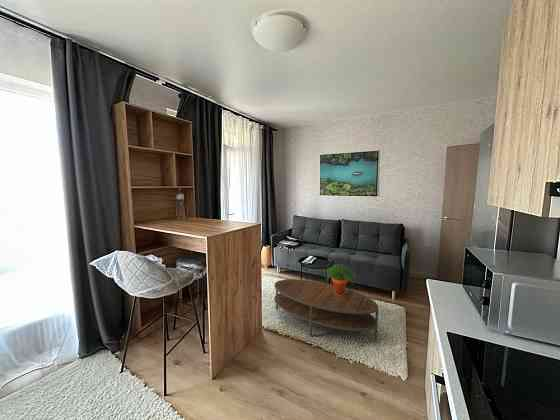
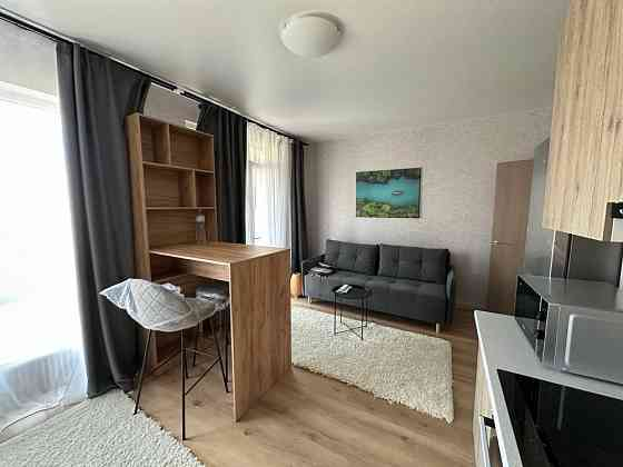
- potted plant (339, 278)
- coffee table (320, 307)
